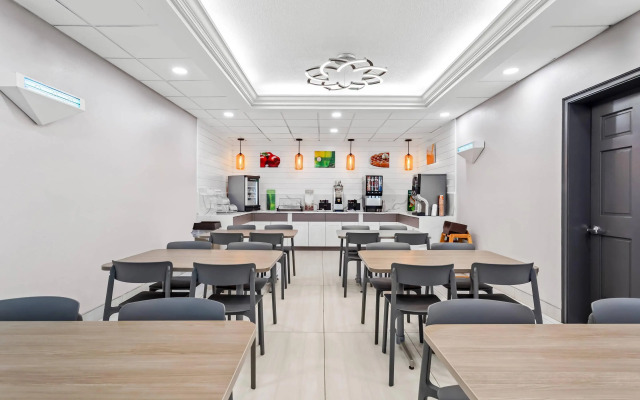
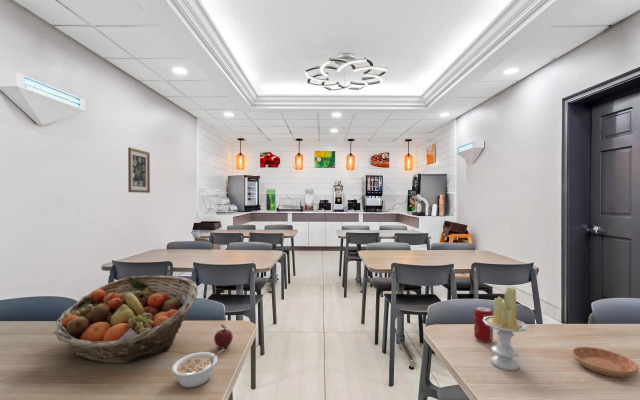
+ apple (223, 336)
+ legume (196, 368)
+ candle (504, 325)
+ wall art (139, 171)
+ fruit basket (131, 314)
+ saucer (603, 362)
+ beverage can (483, 323)
